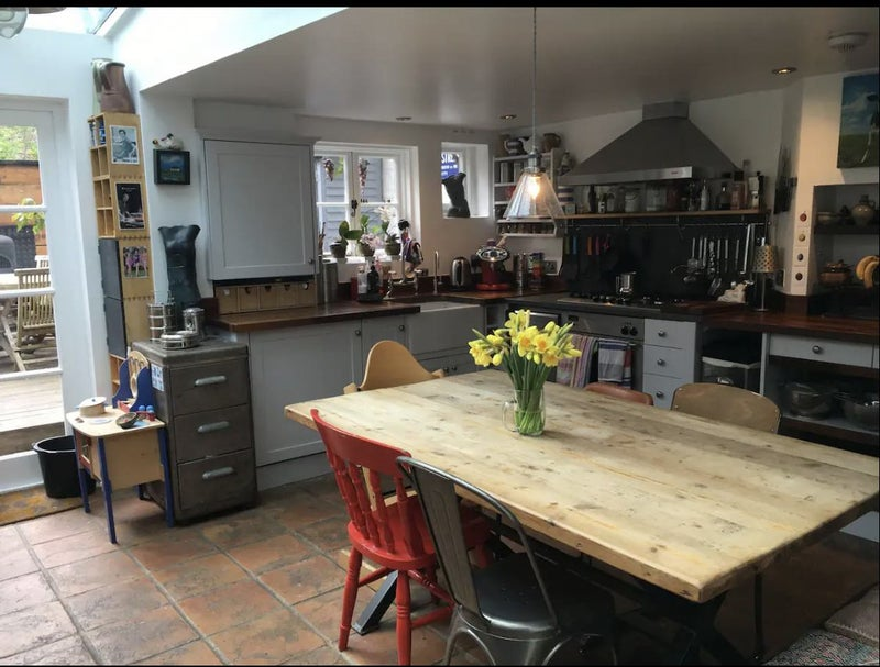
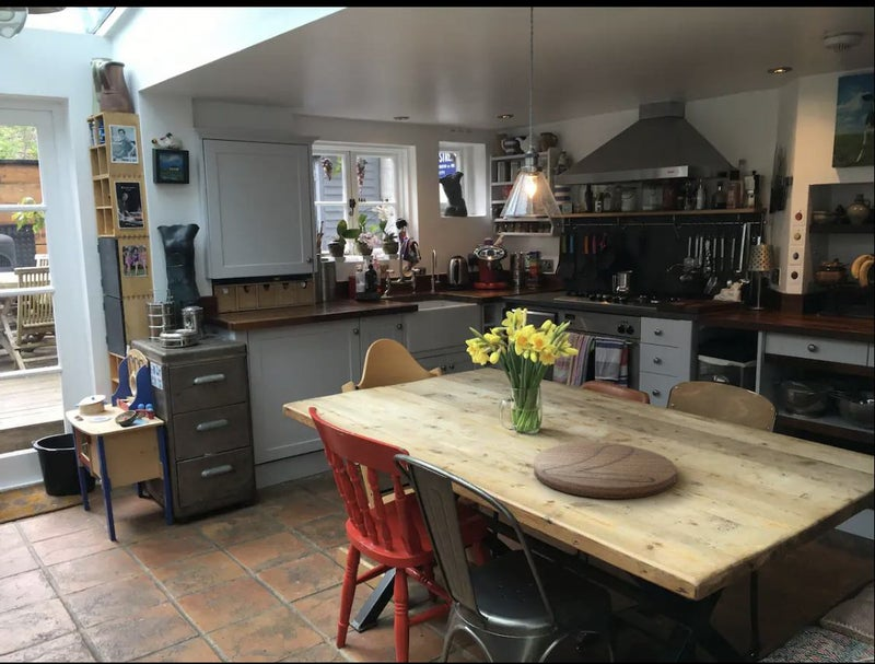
+ cutting board (603, 467)
